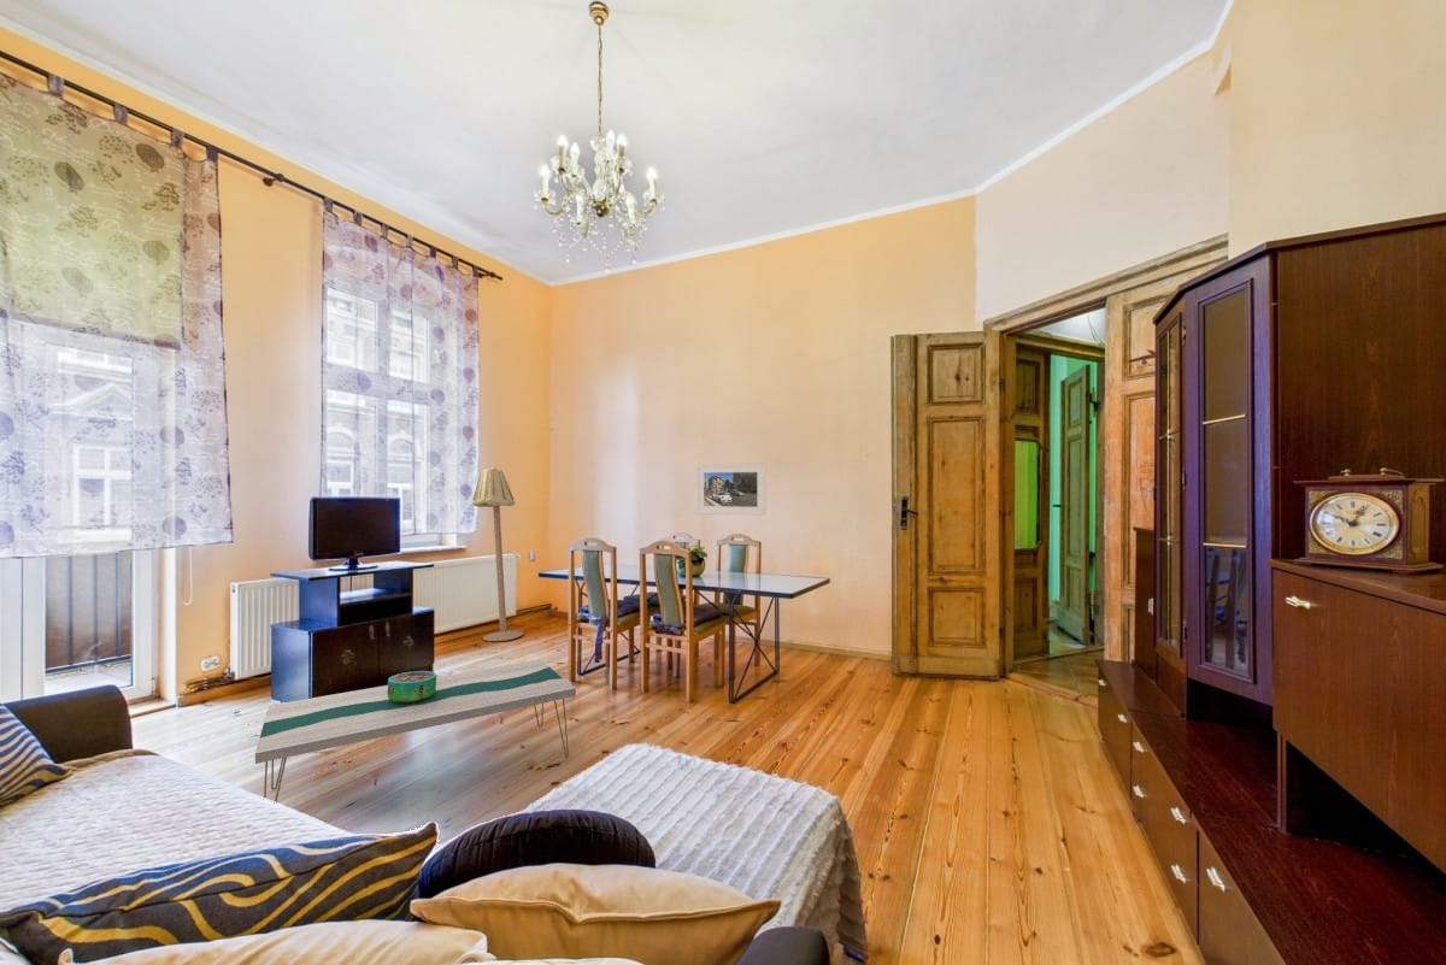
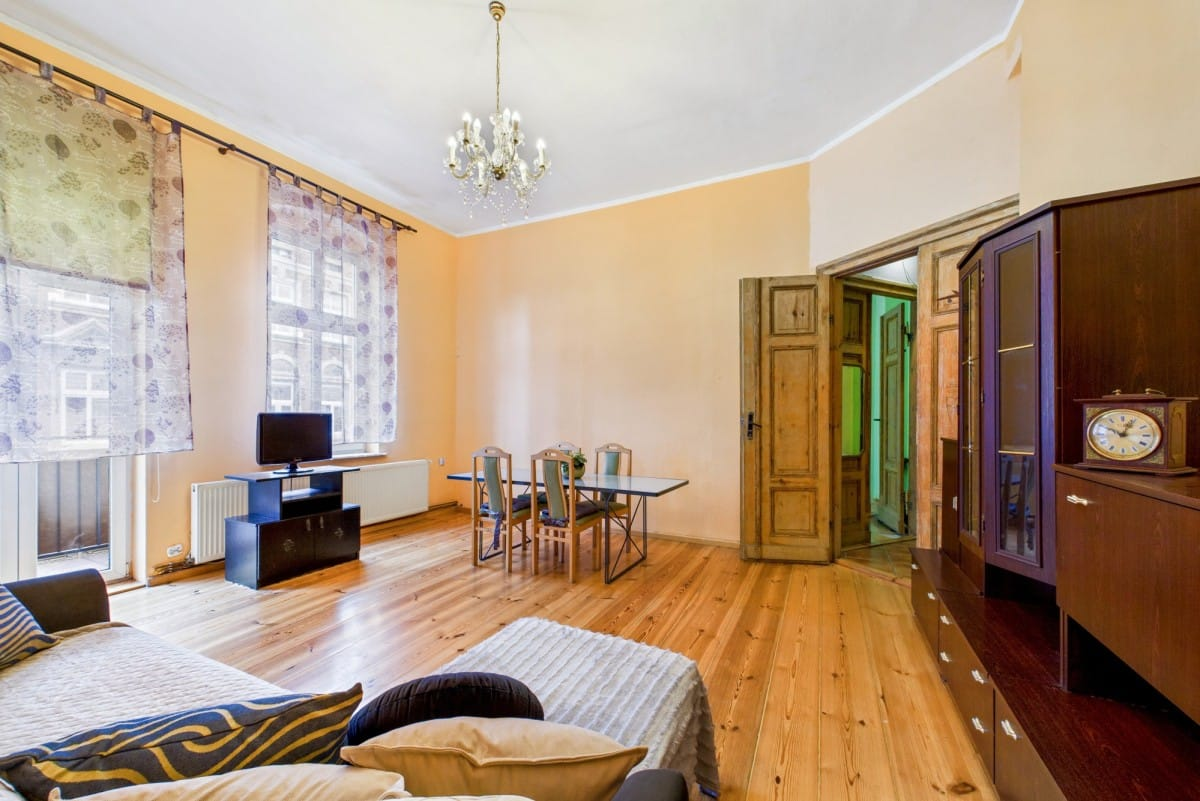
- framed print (730, 489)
- floor lamp (496, 551)
- coffee table (428, 726)
- decorative bowl (412, 685)
